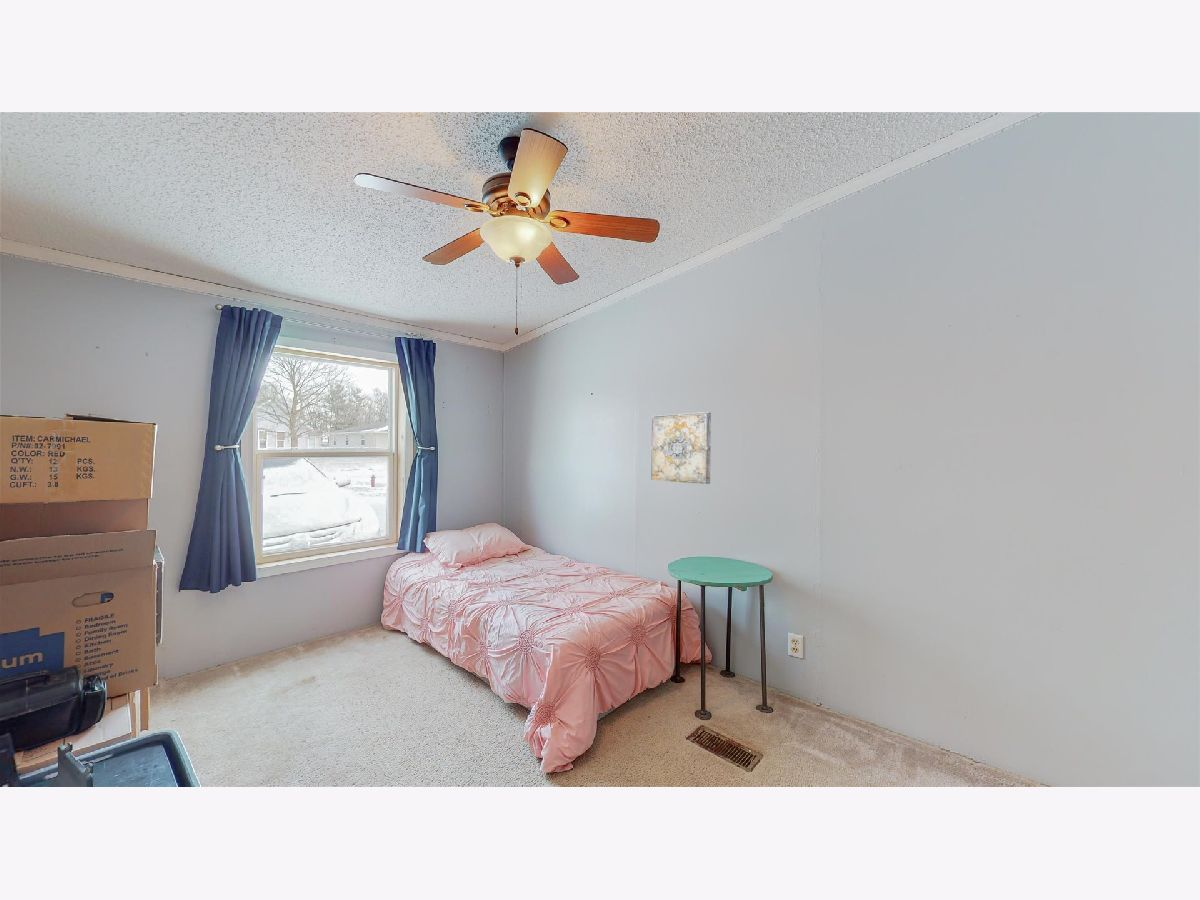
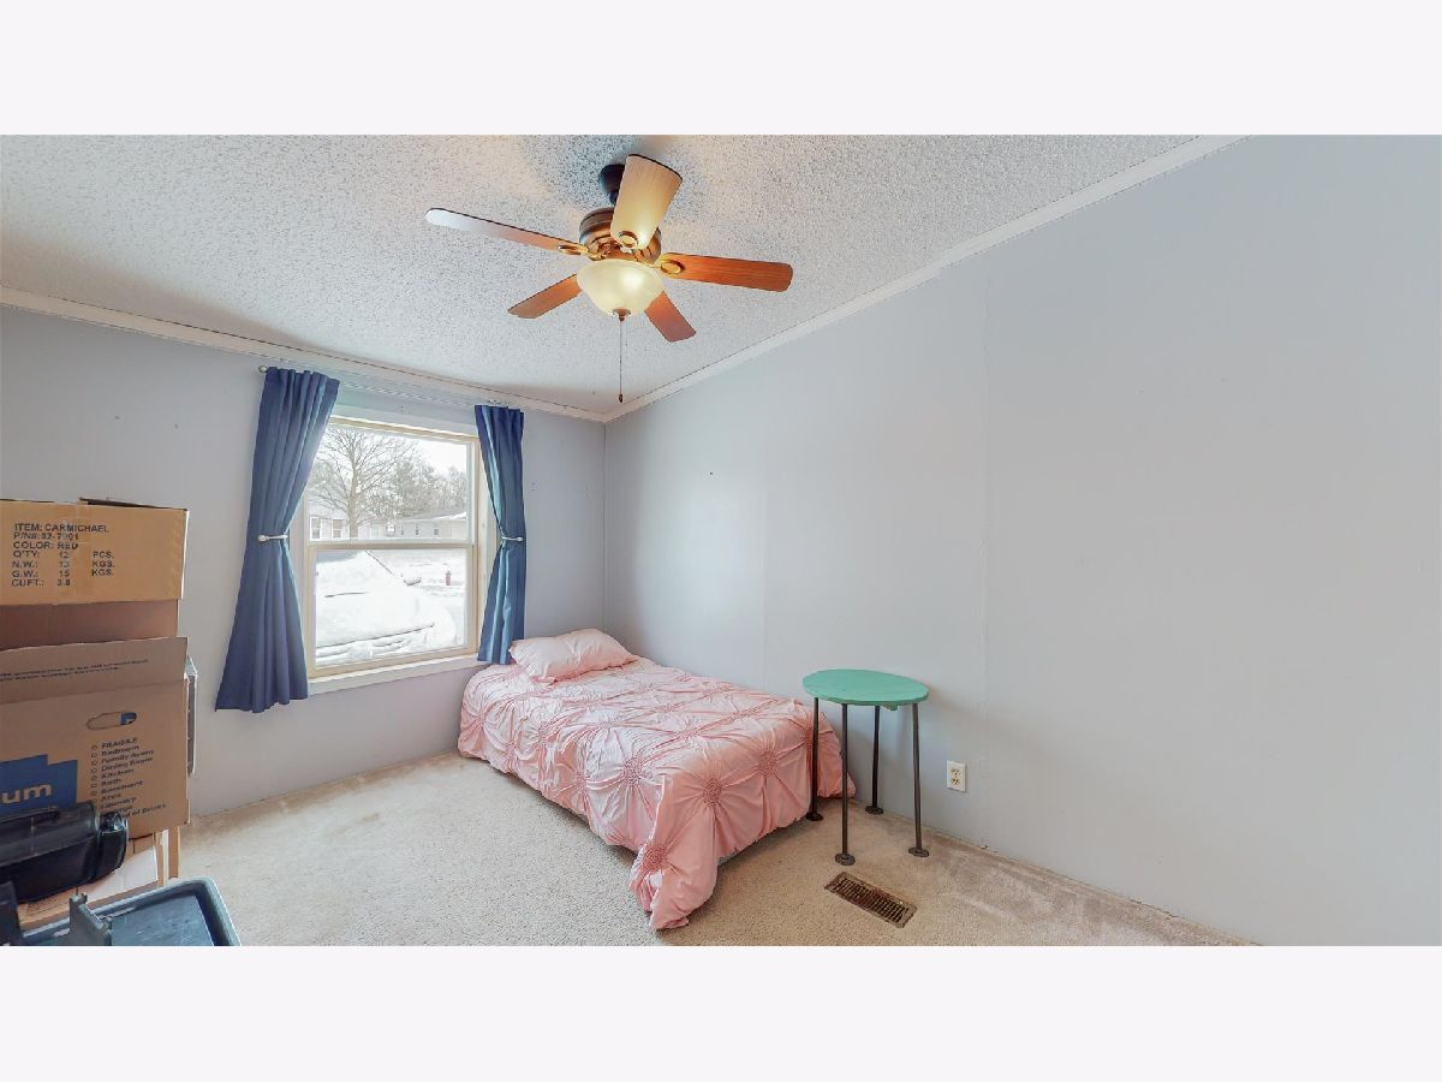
- wall art (679, 448)
